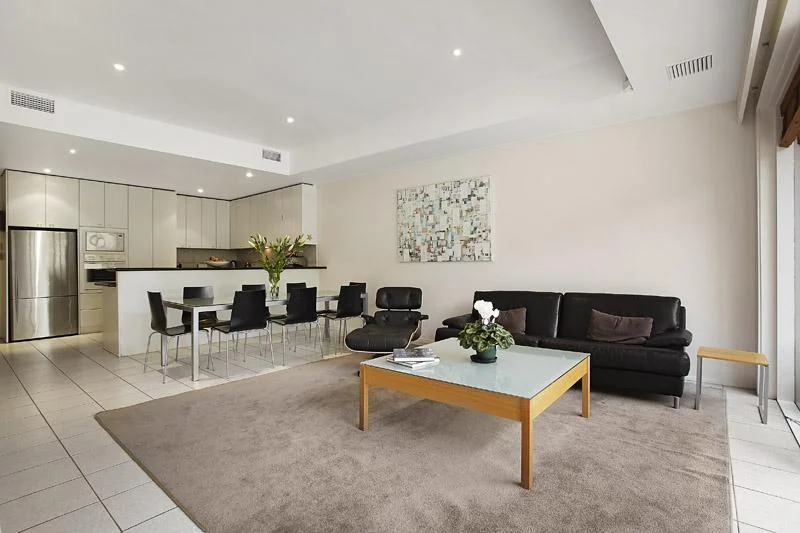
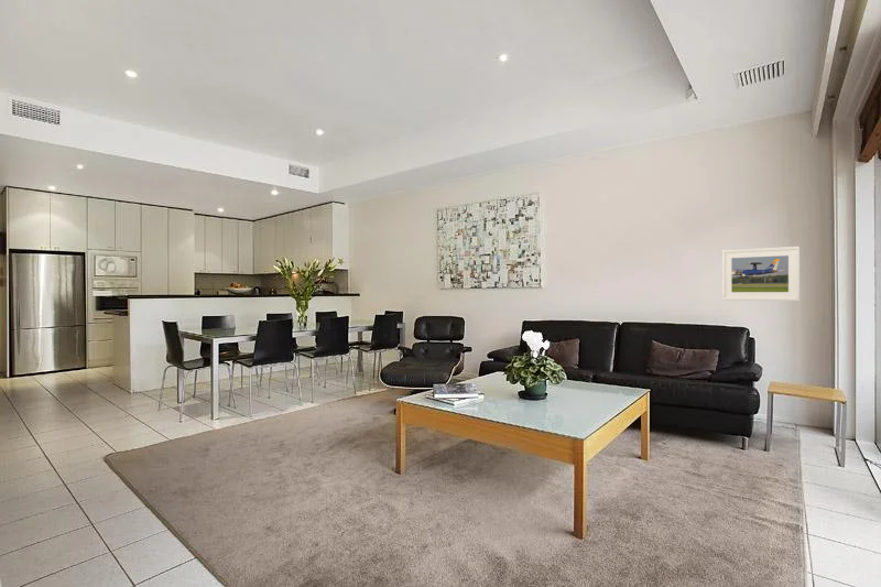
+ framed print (759, 274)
